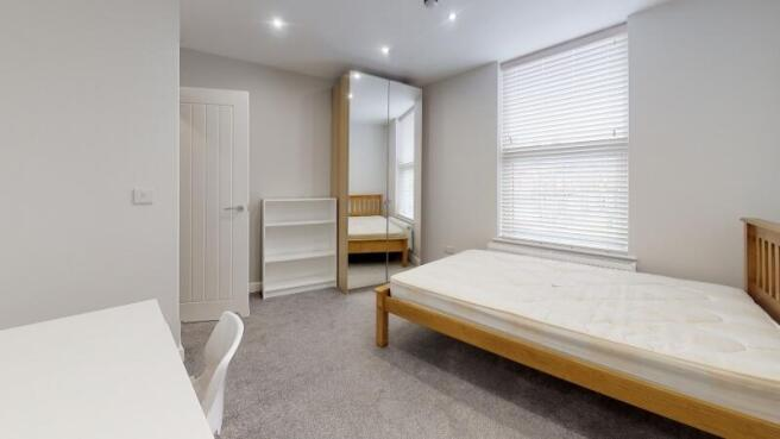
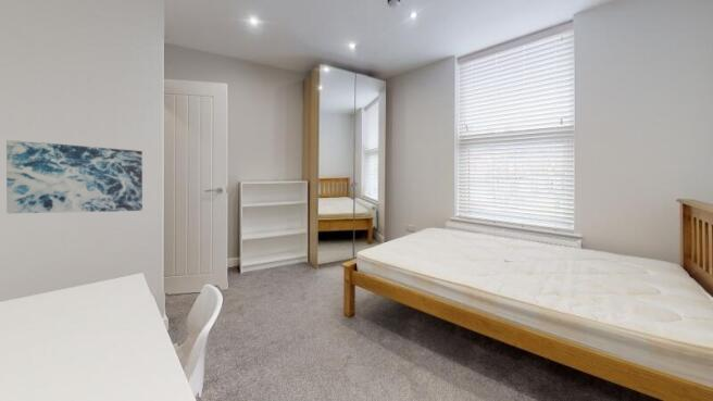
+ wall art (82, 178)
